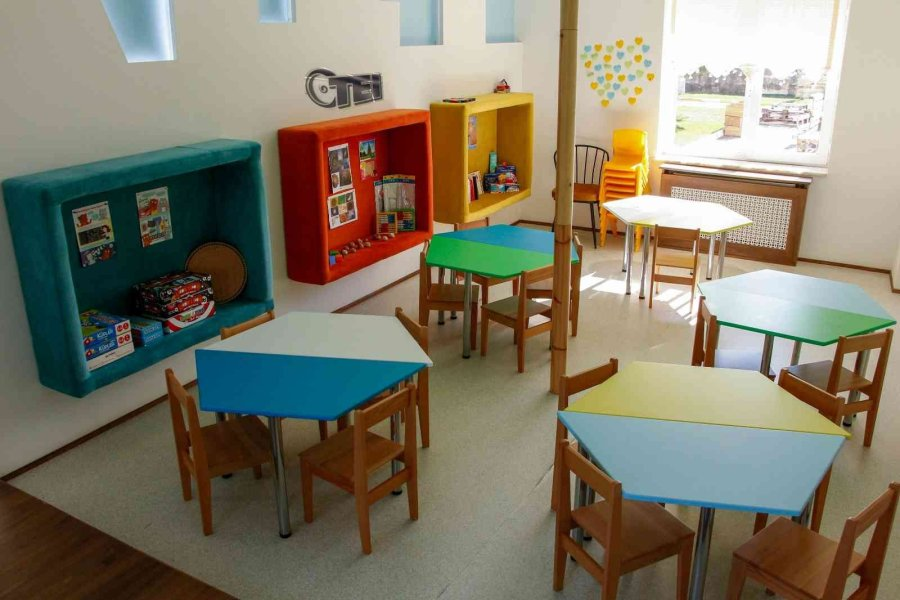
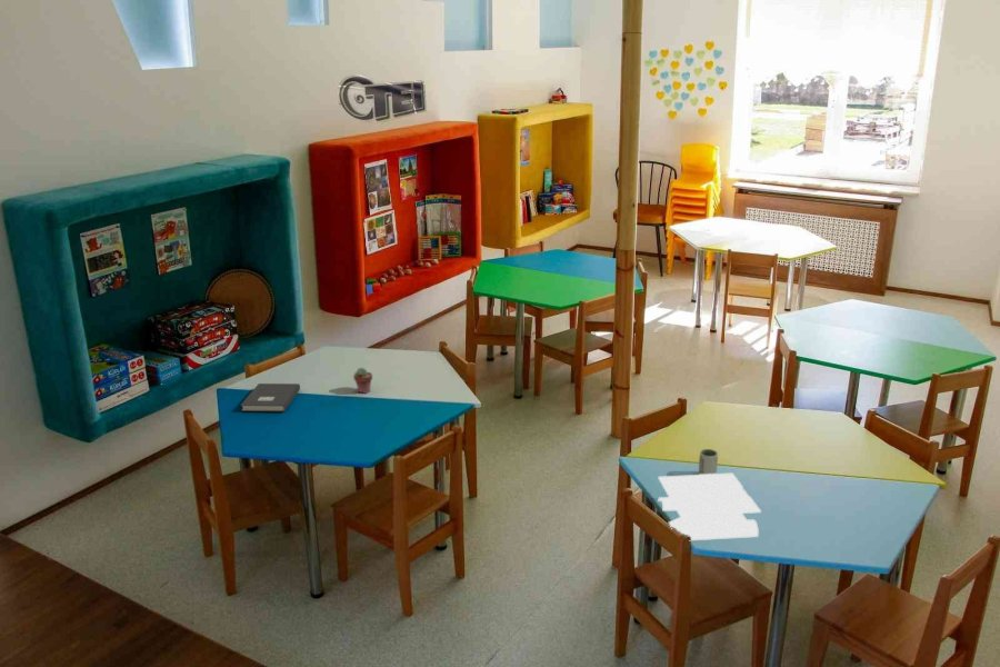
+ book (271, 397)
+ potted succulent (362, 379)
+ papers (707, 505)
+ cup (708, 464)
